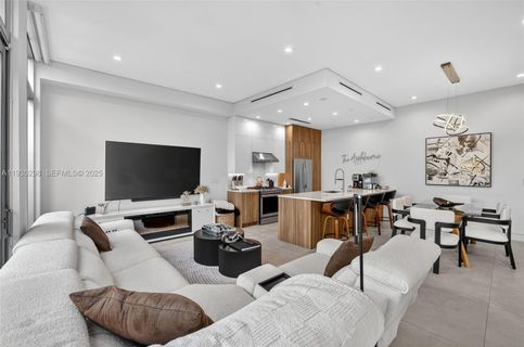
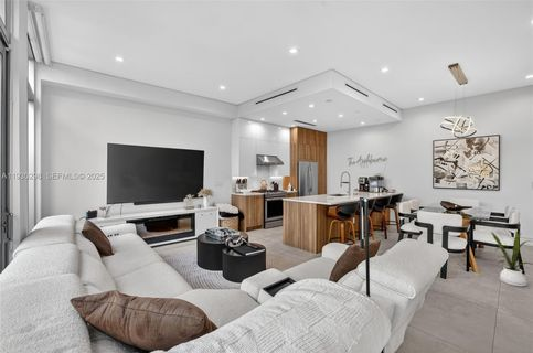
+ house plant (509, 253)
